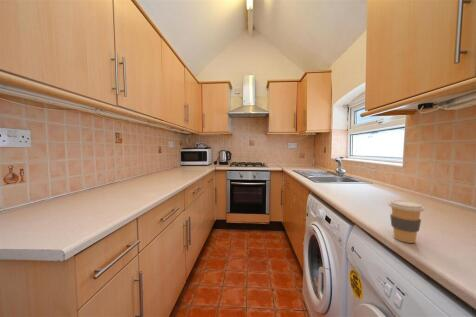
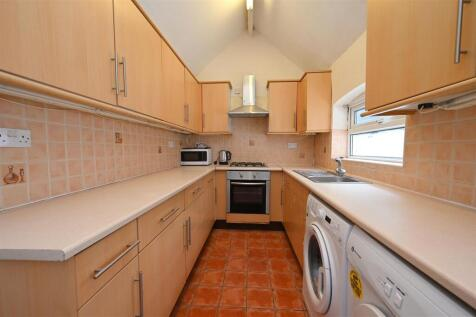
- coffee cup (405, 221)
